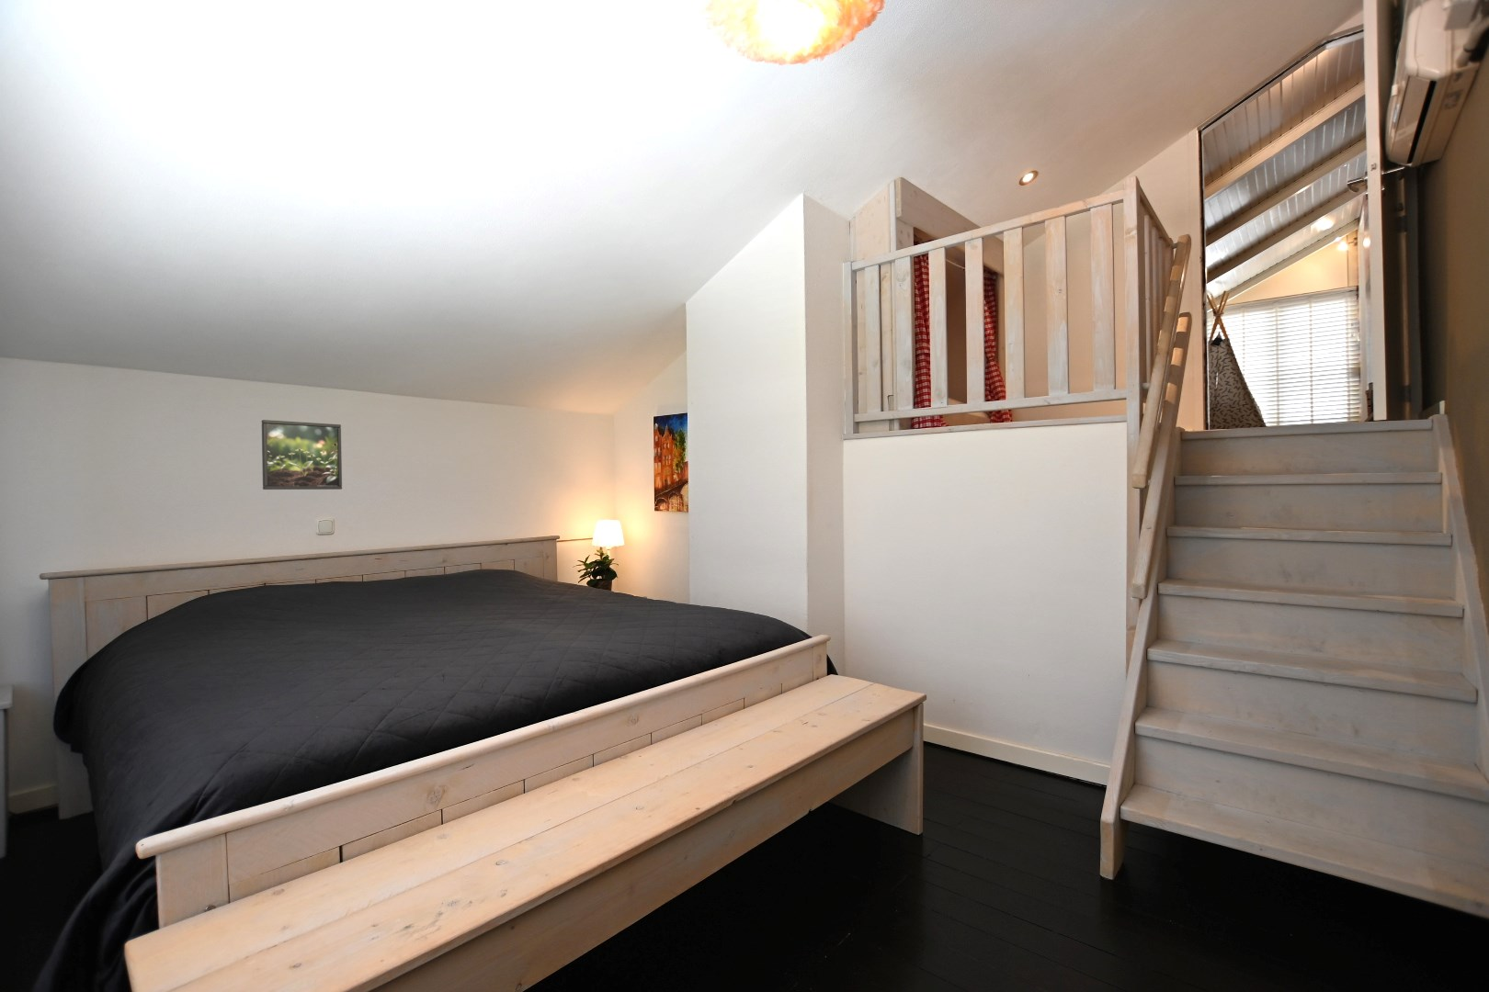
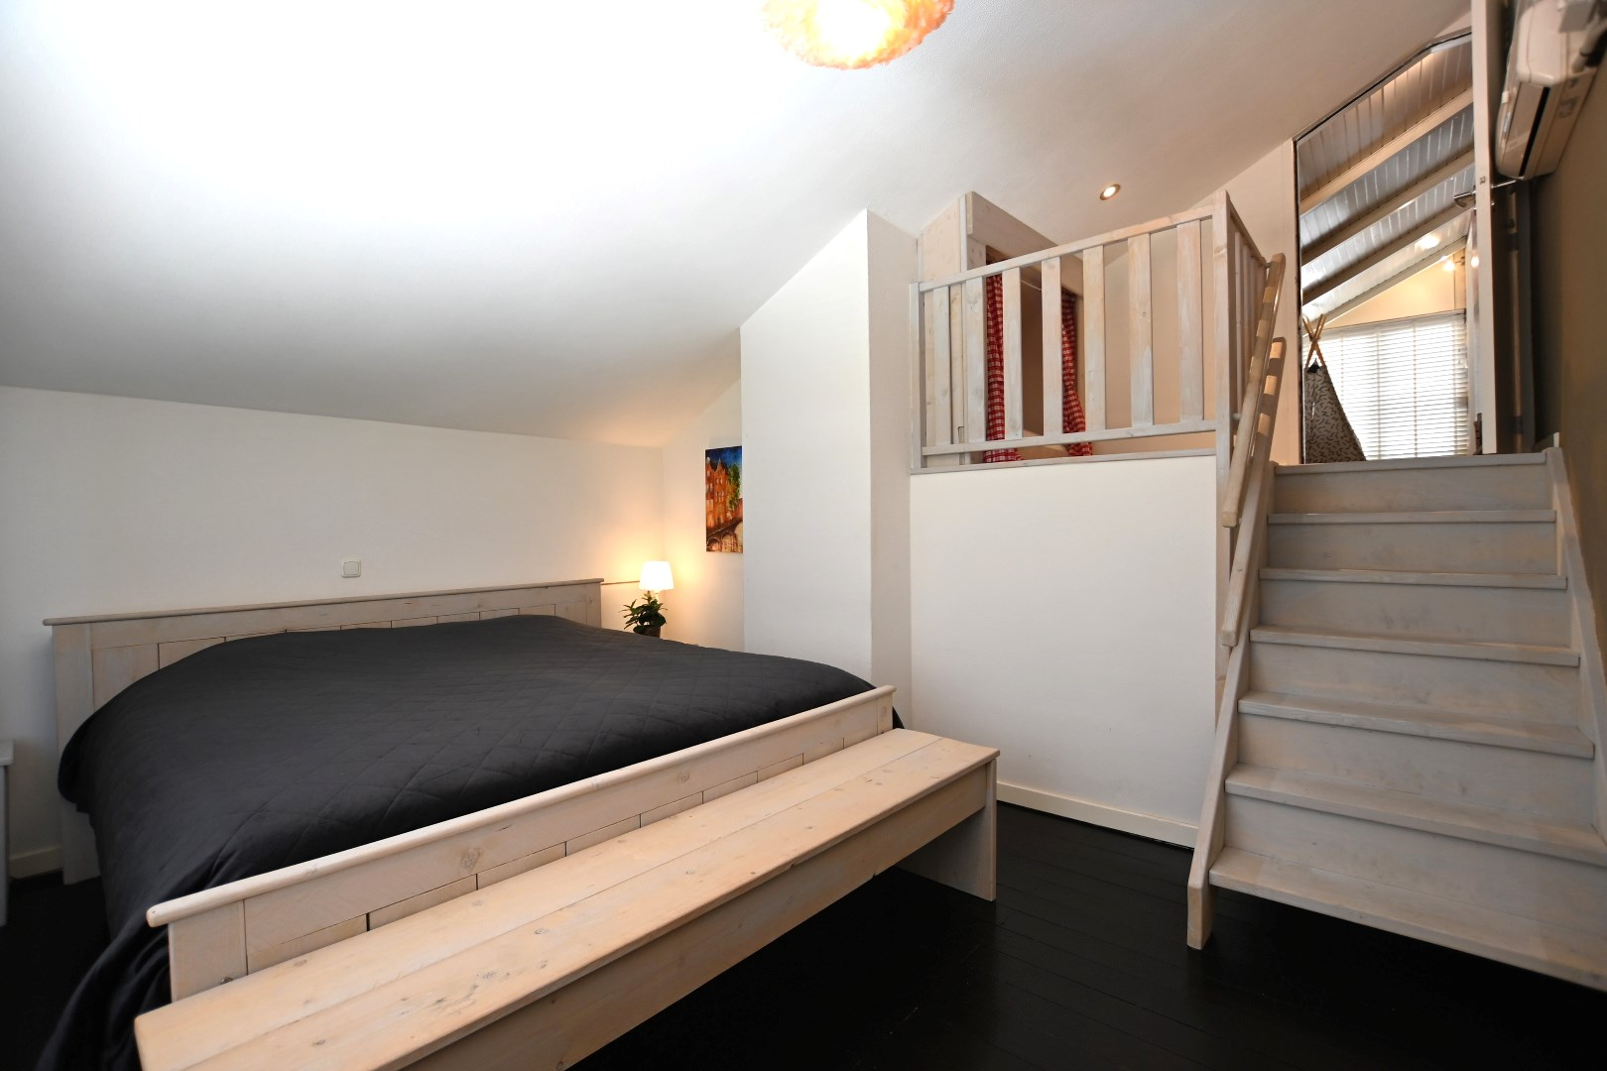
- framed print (302, 455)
